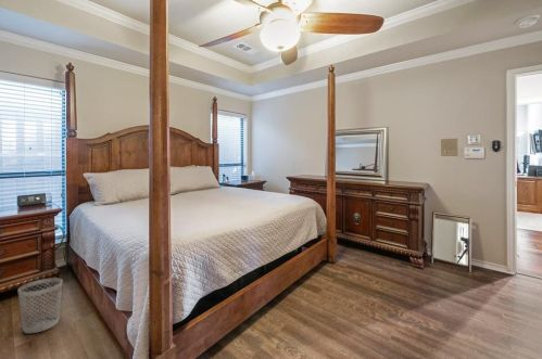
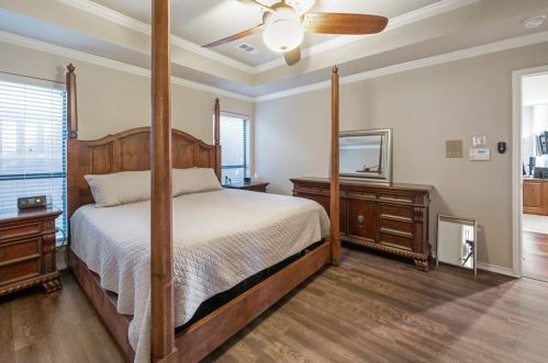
- wastebasket (41, 305)
